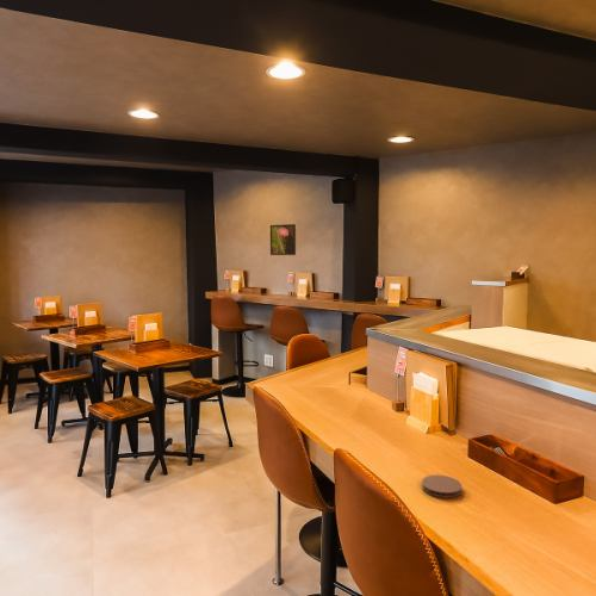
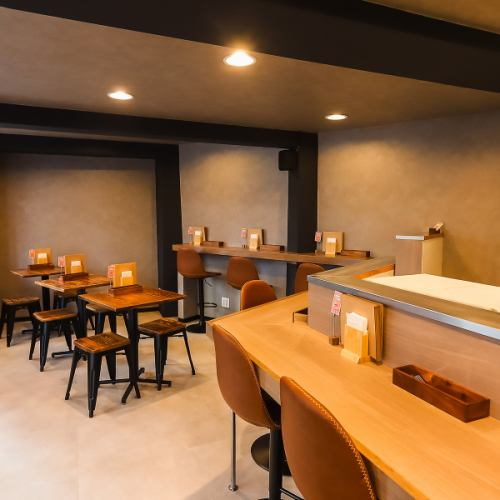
- coaster (441, 485)
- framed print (283, 240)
